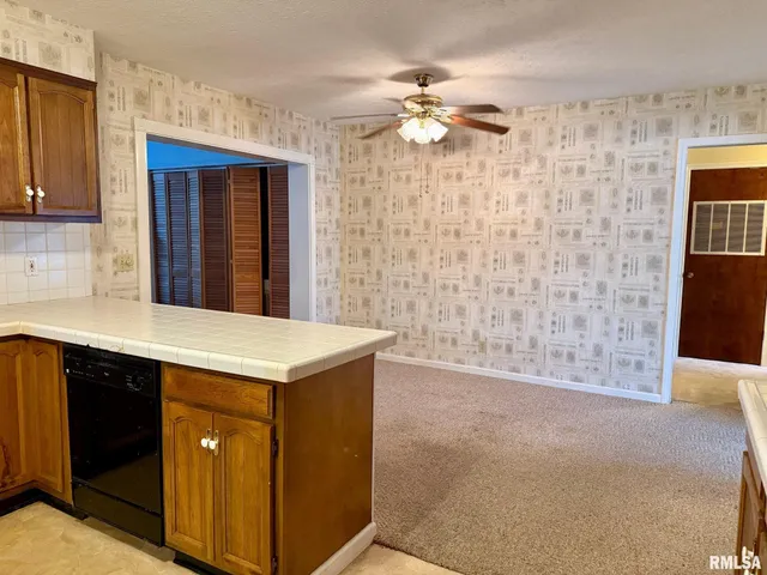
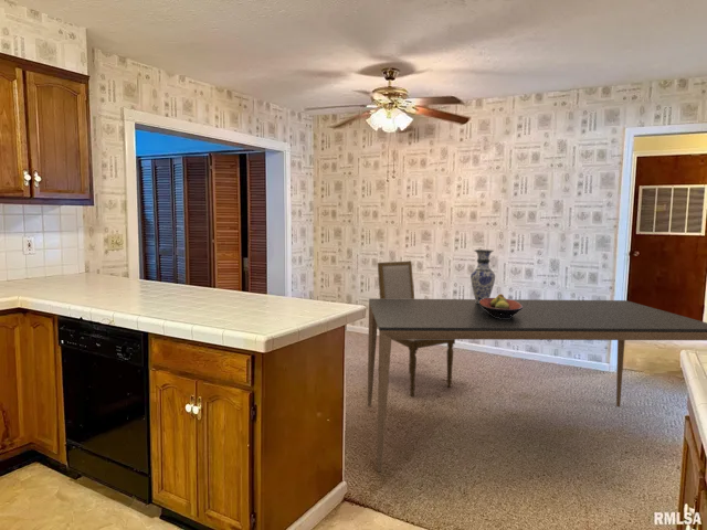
+ fruit bowl (499, 304)
+ vase (483, 276)
+ dining chair (412, 339)
+ dining table (519, 339)
